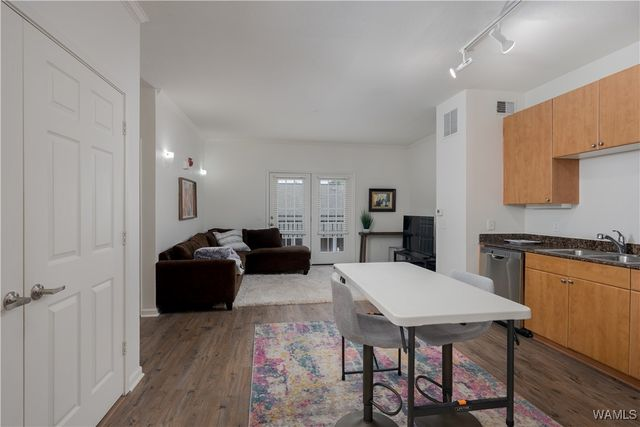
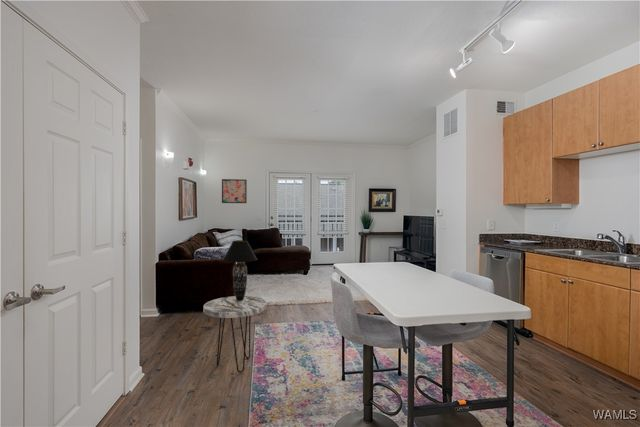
+ table lamp (240, 270)
+ wall art (234, 191)
+ side table (233, 334)
